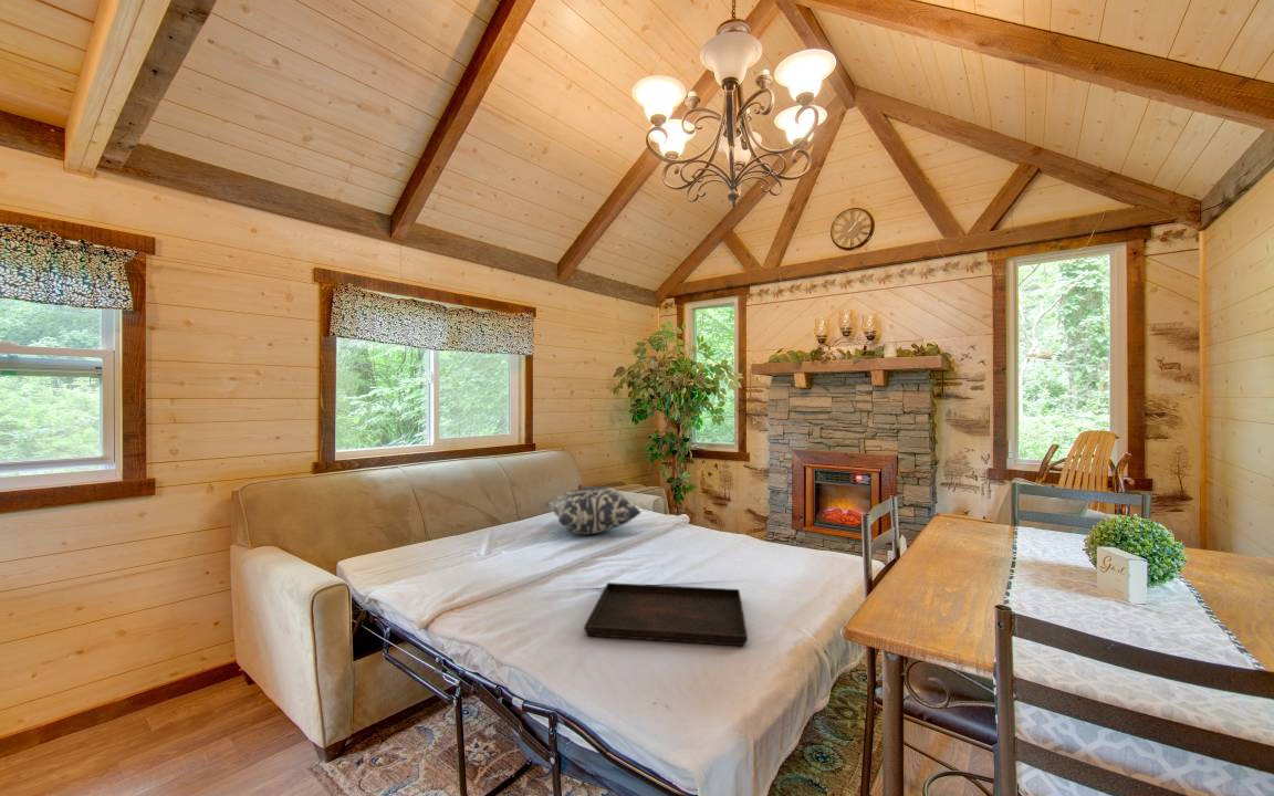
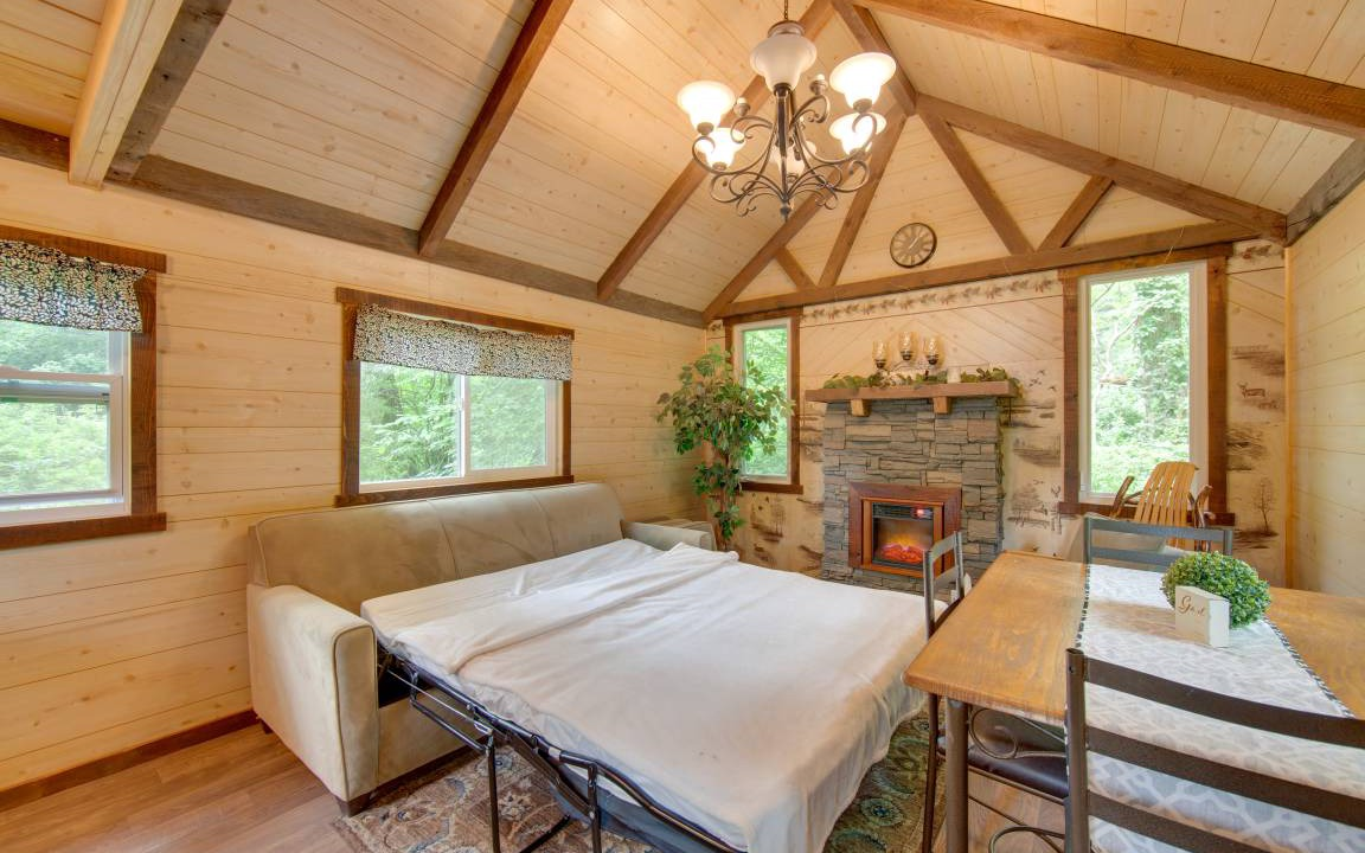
- serving tray (668, 610)
- cushion (592, 509)
